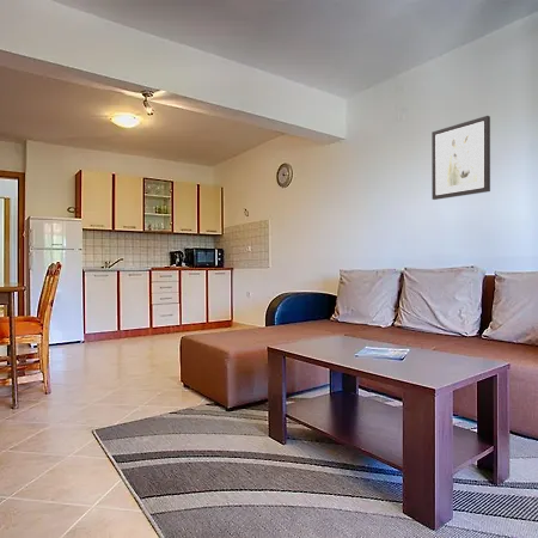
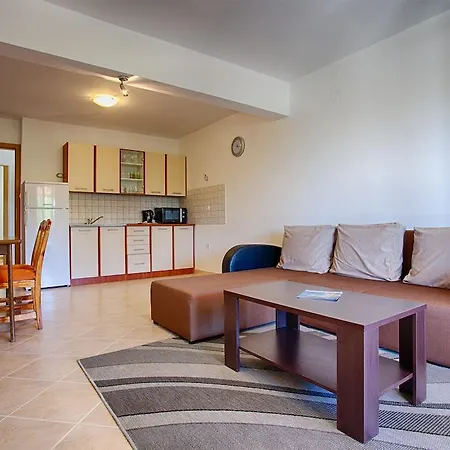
- wall art (459, 159)
